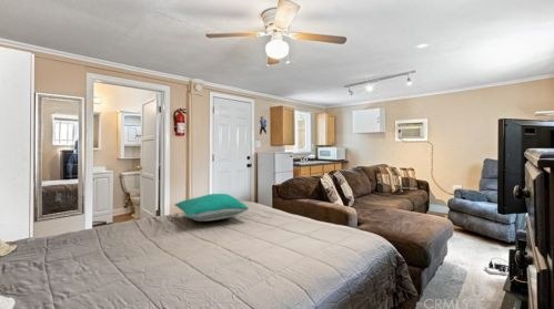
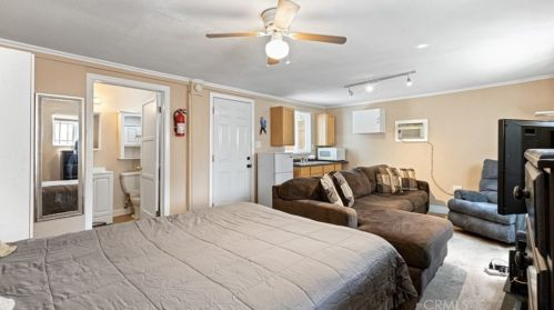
- pillow (210, 206)
